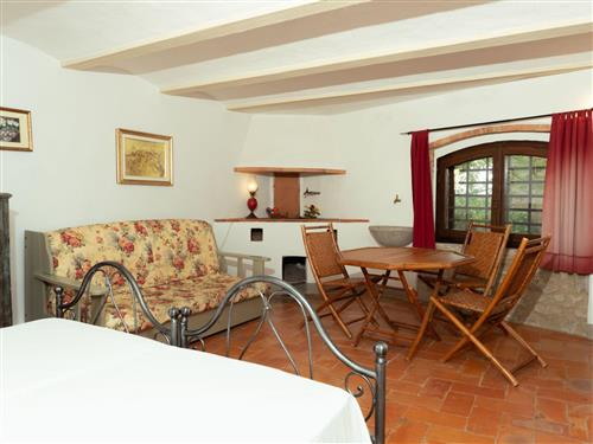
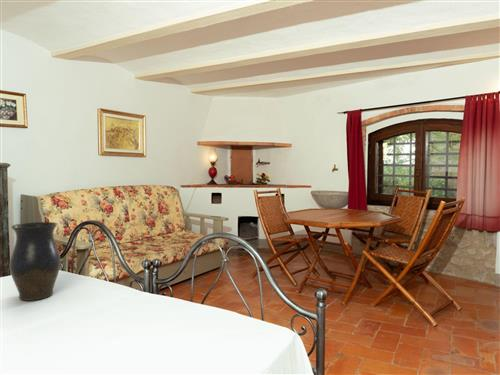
+ vase (35, 260)
